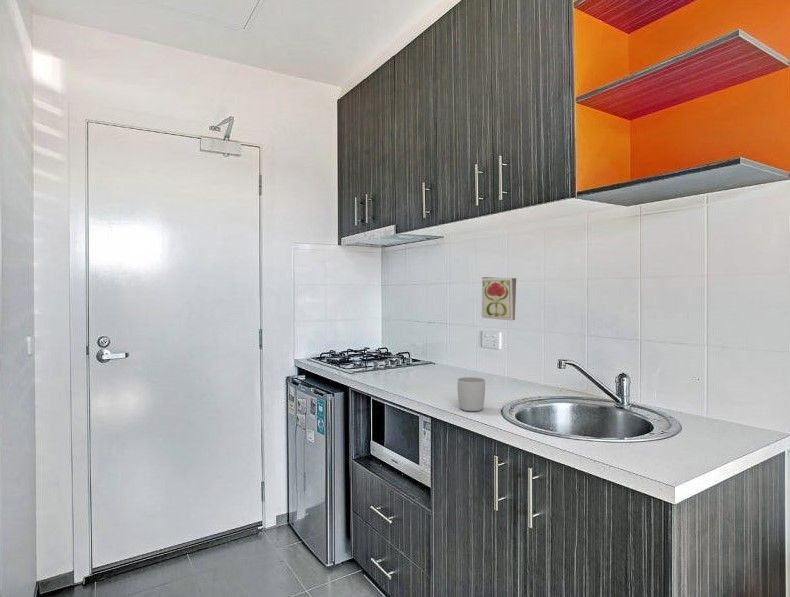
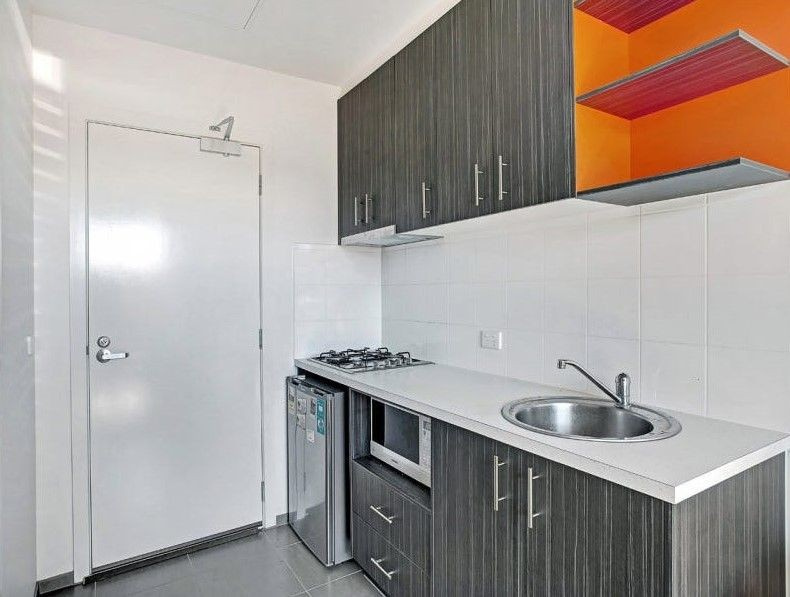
- mug (468, 393)
- decorative tile (497, 298)
